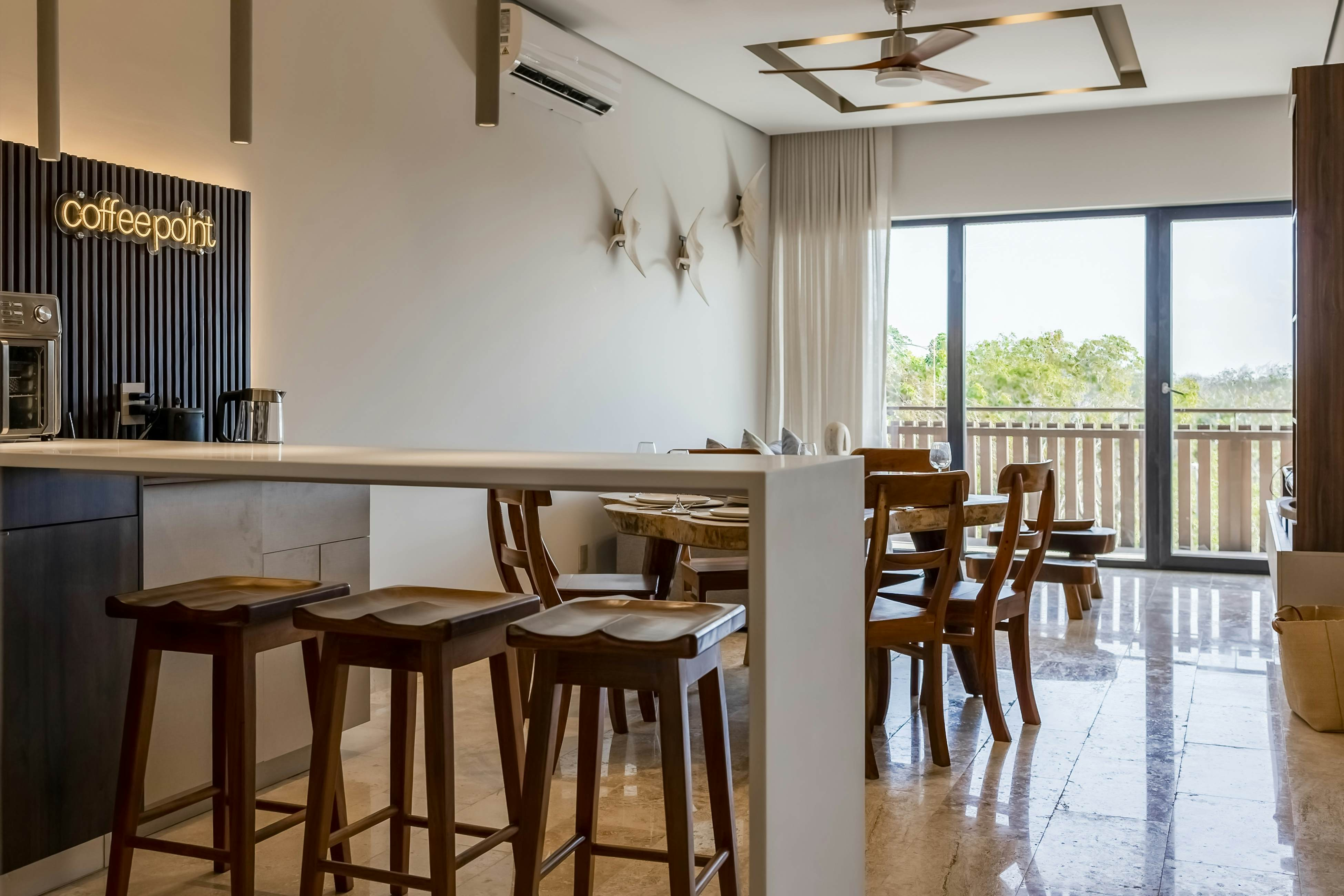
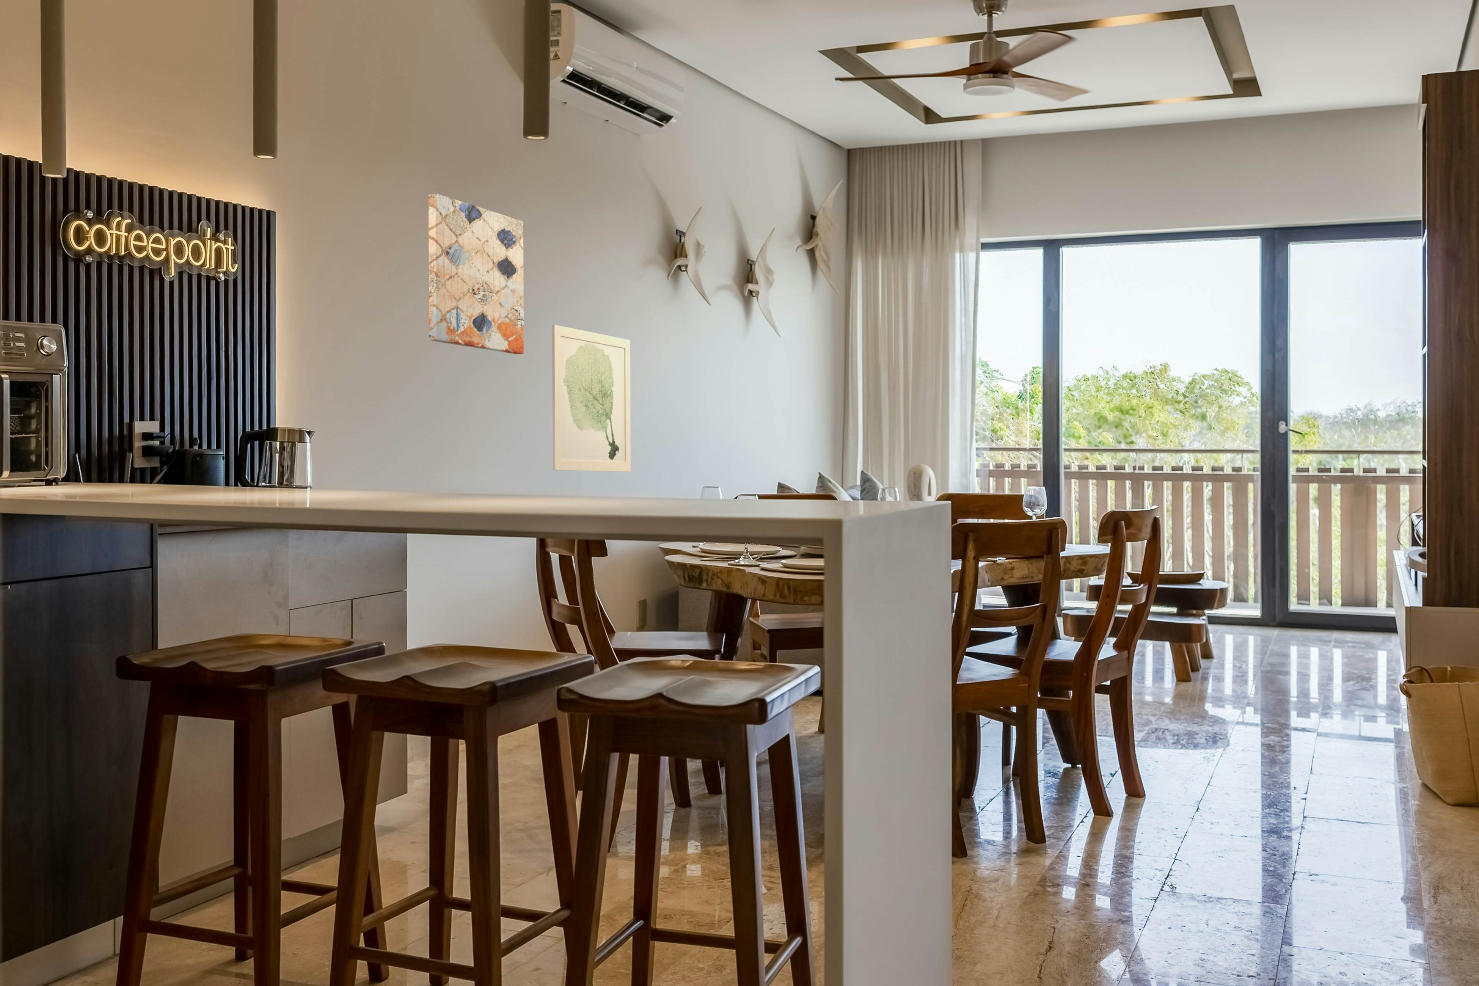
+ wall art (593, 402)
+ wall art (478, 278)
